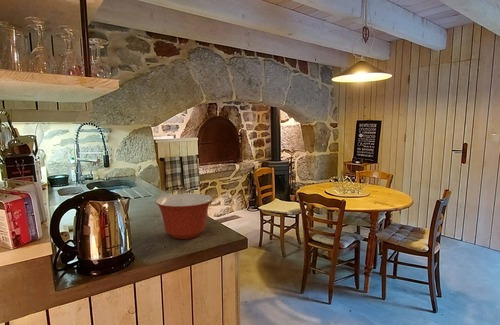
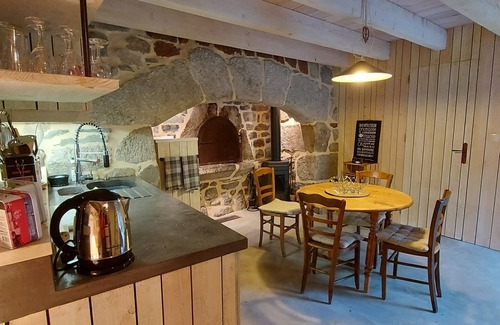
- mixing bowl (185, 216)
